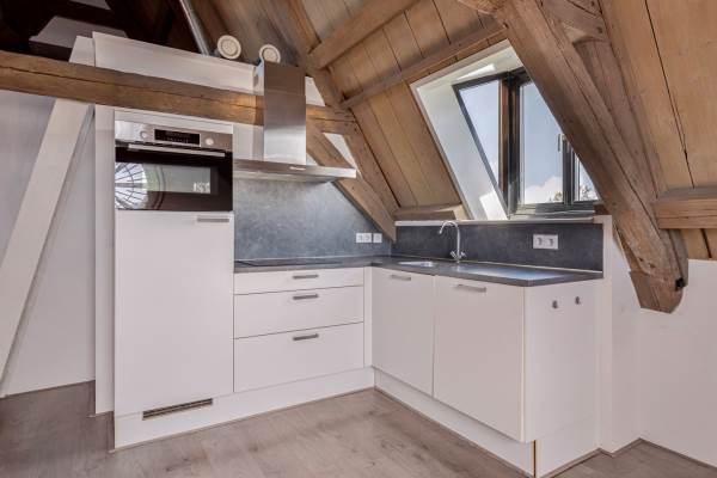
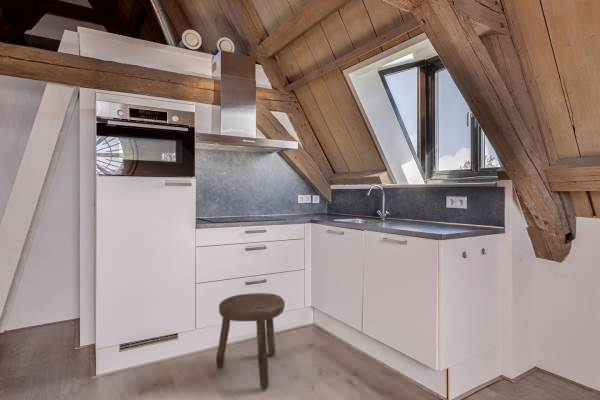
+ stool (257, 336)
